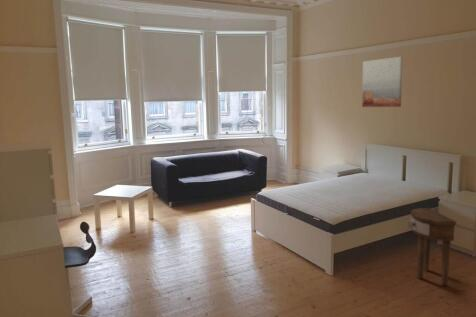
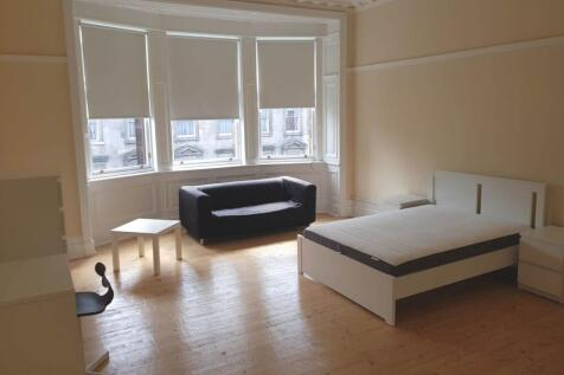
- wall art (381, 83)
- side table (429, 246)
